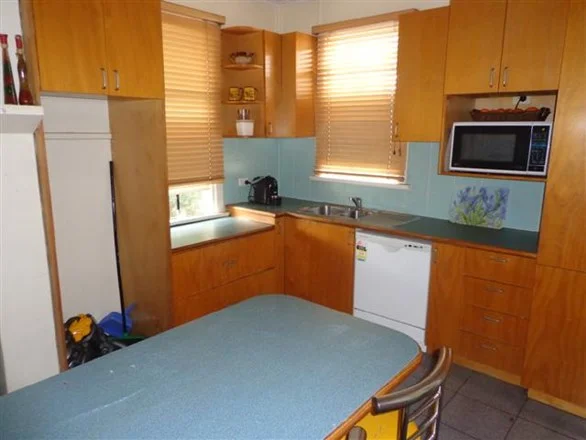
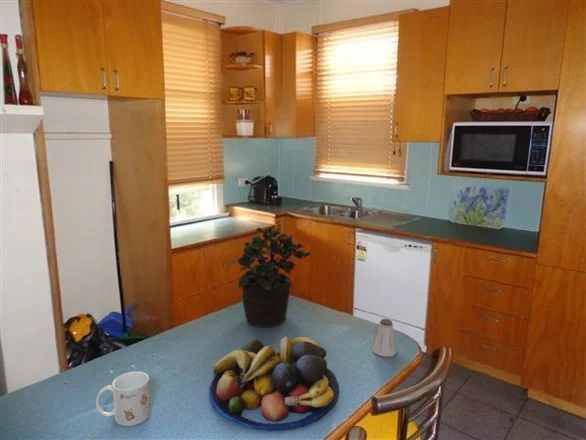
+ fruit bowl (273, 366)
+ saltshaker (385, 336)
+ mug (123, 399)
+ potted plant (270, 272)
